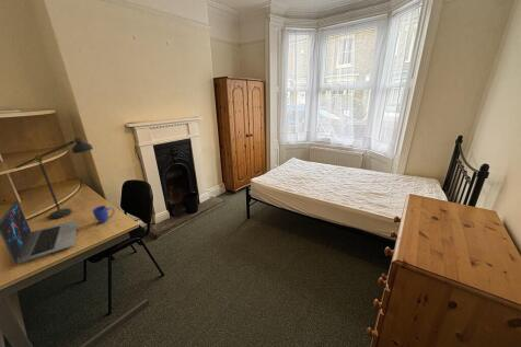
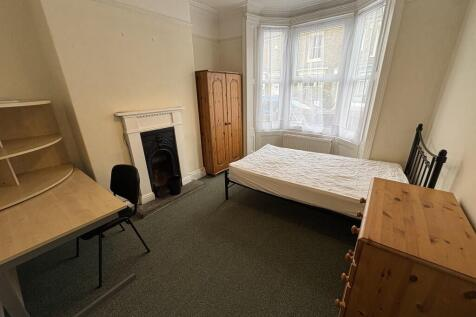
- desk lamp (48, 180)
- mug (104, 213)
- laptop (45, 228)
